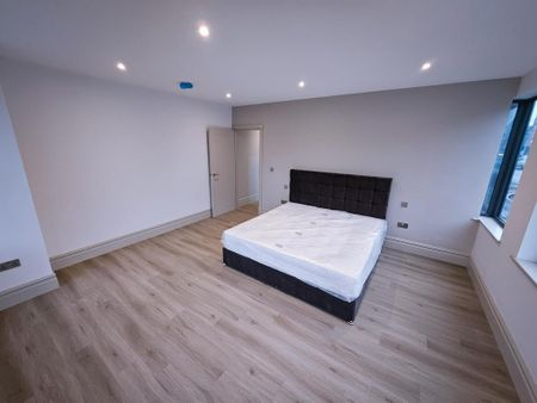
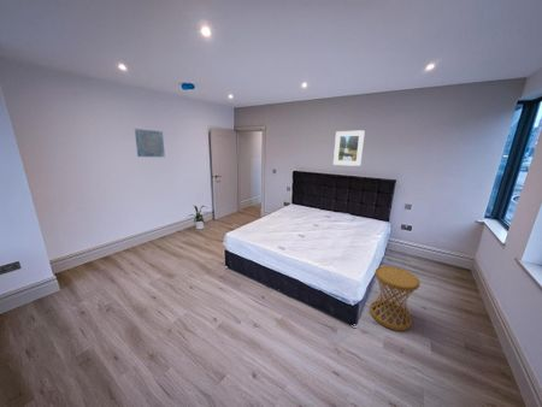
+ house plant (199, 216)
+ wall art (151, 143)
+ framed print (348, 148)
+ side table (393, 296)
